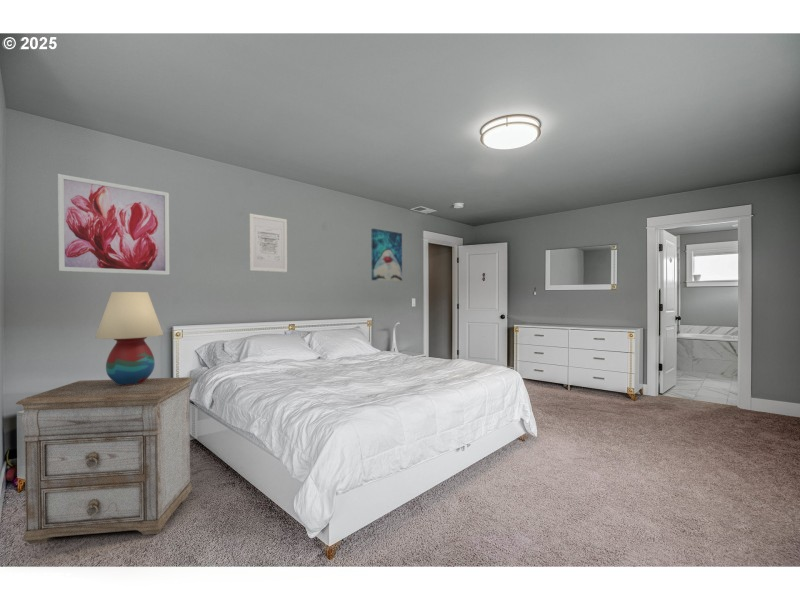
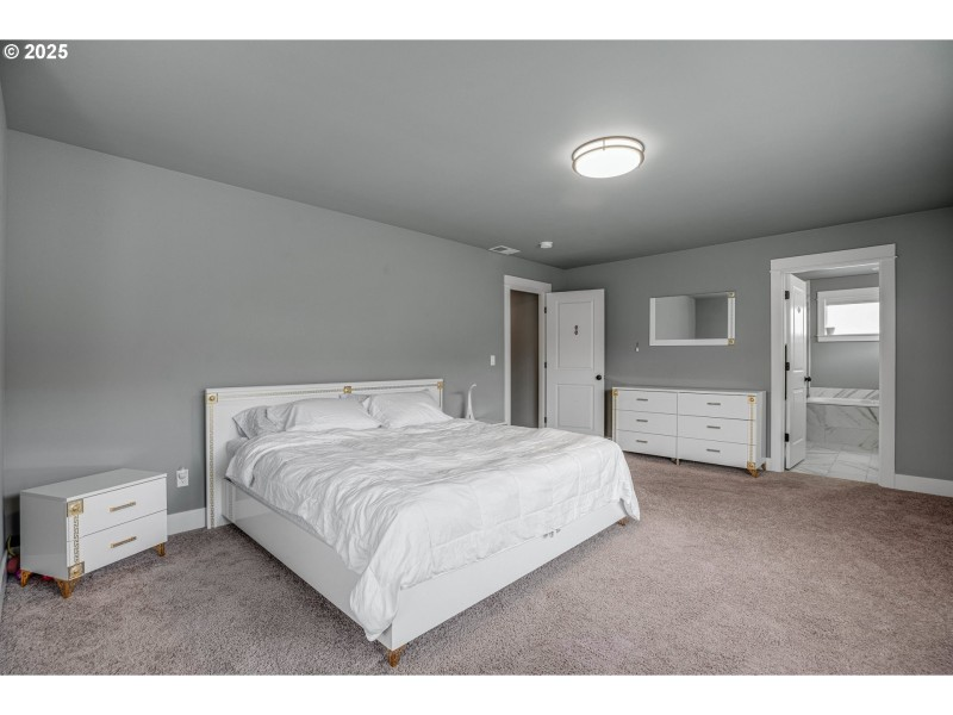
- wall art (118, 228)
- table lamp (130, 337)
- wall art (268, 243)
- nightstand (116, 452)
- wall art (387, 256)
